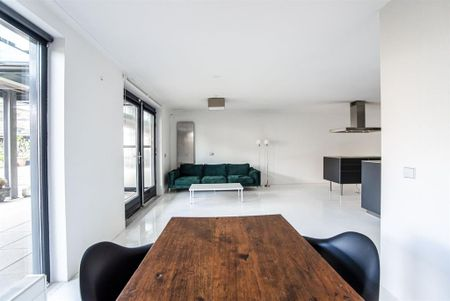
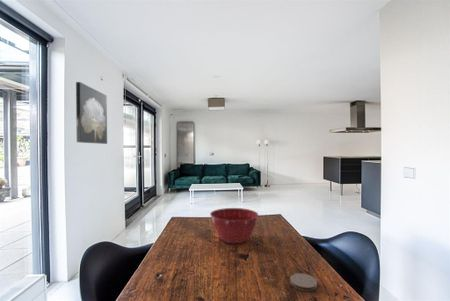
+ coaster (303, 281)
+ wall art (93, 116)
+ mixing bowl (234, 226)
